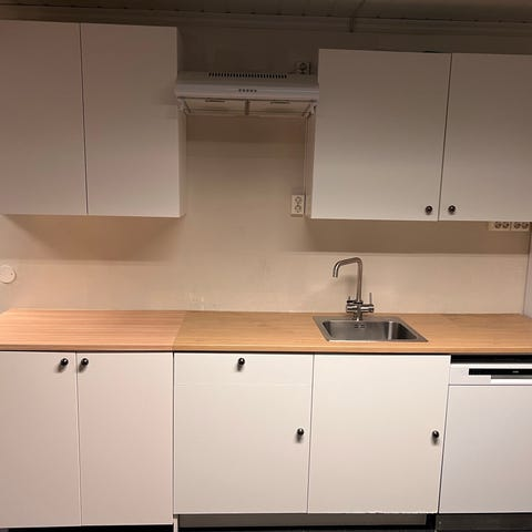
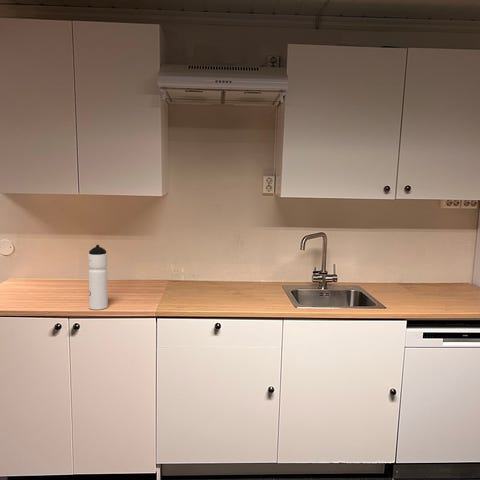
+ water bottle (98, 276)
